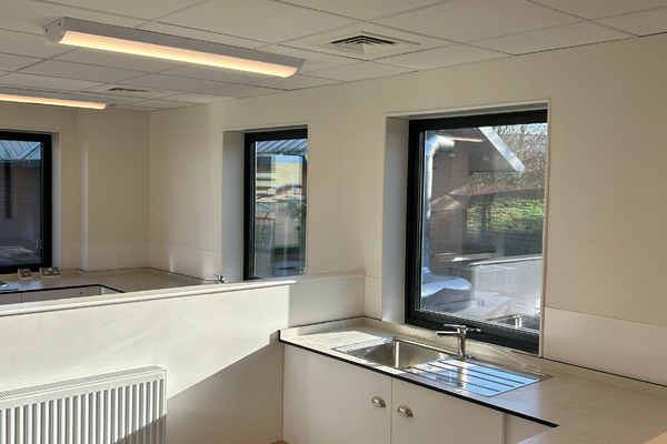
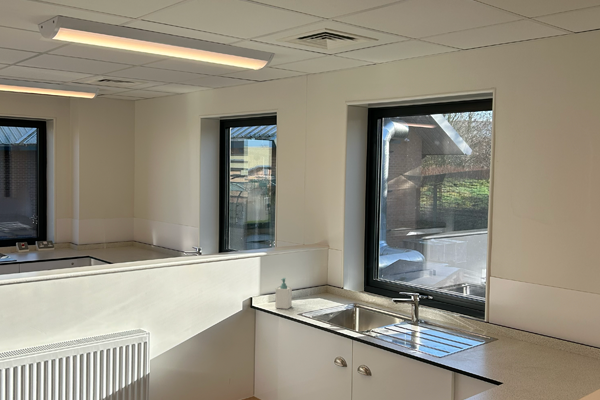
+ soap bottle (283, 292)
